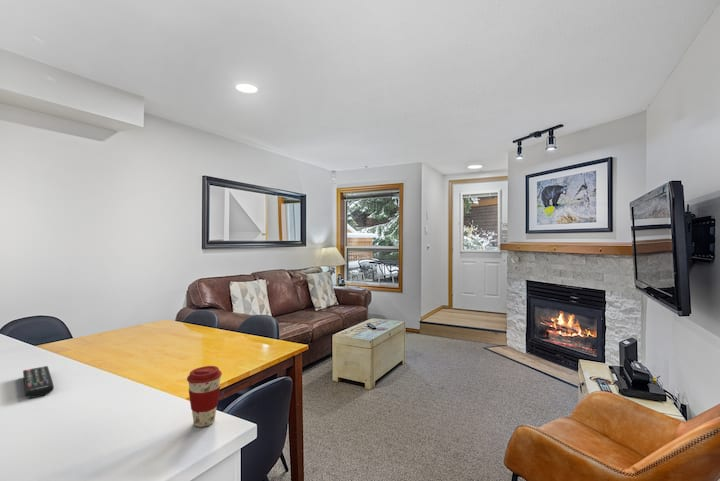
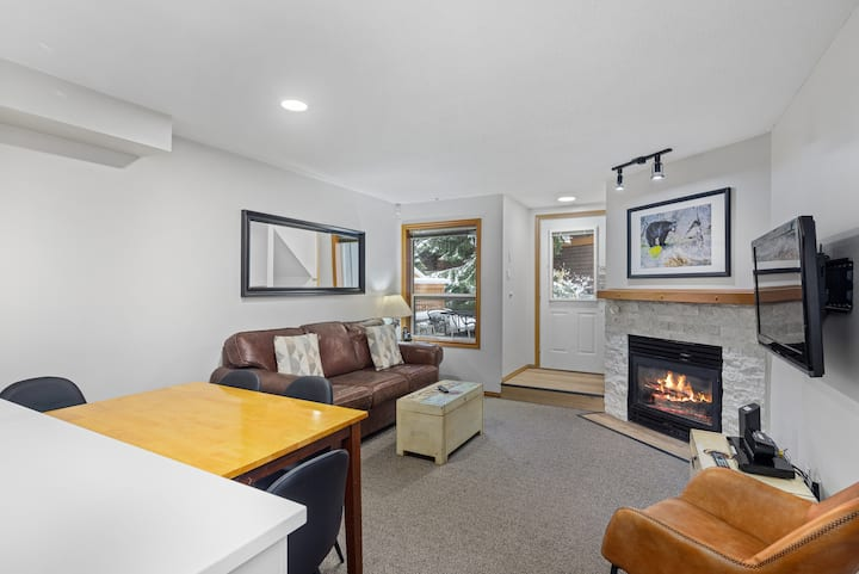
- coffee cup (204, 396)
- remote control (37, 380)
